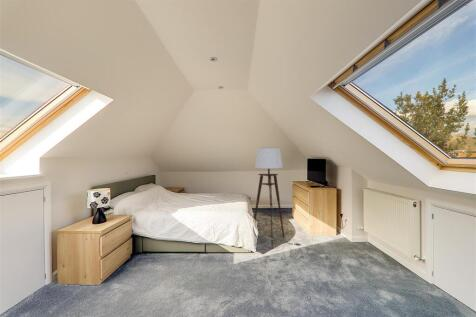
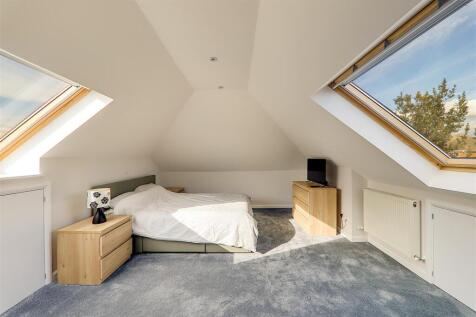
- floor lamp (276, 194)
